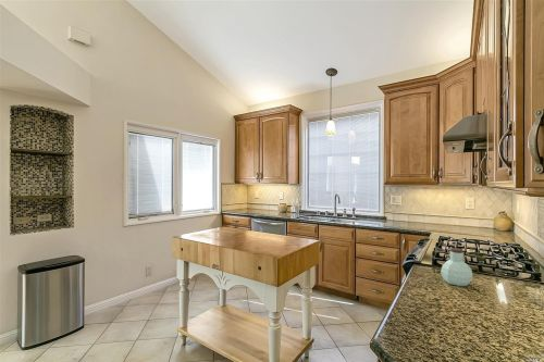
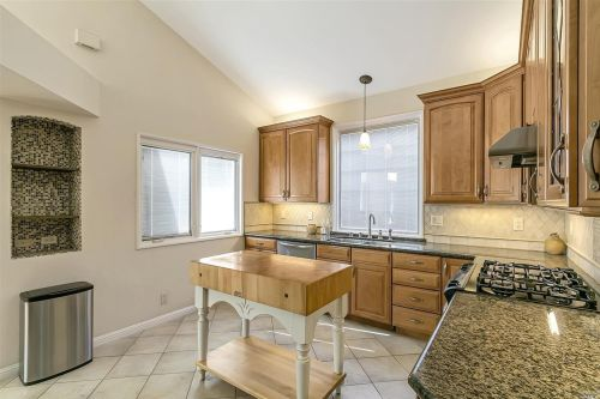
- jar (456, 265)
